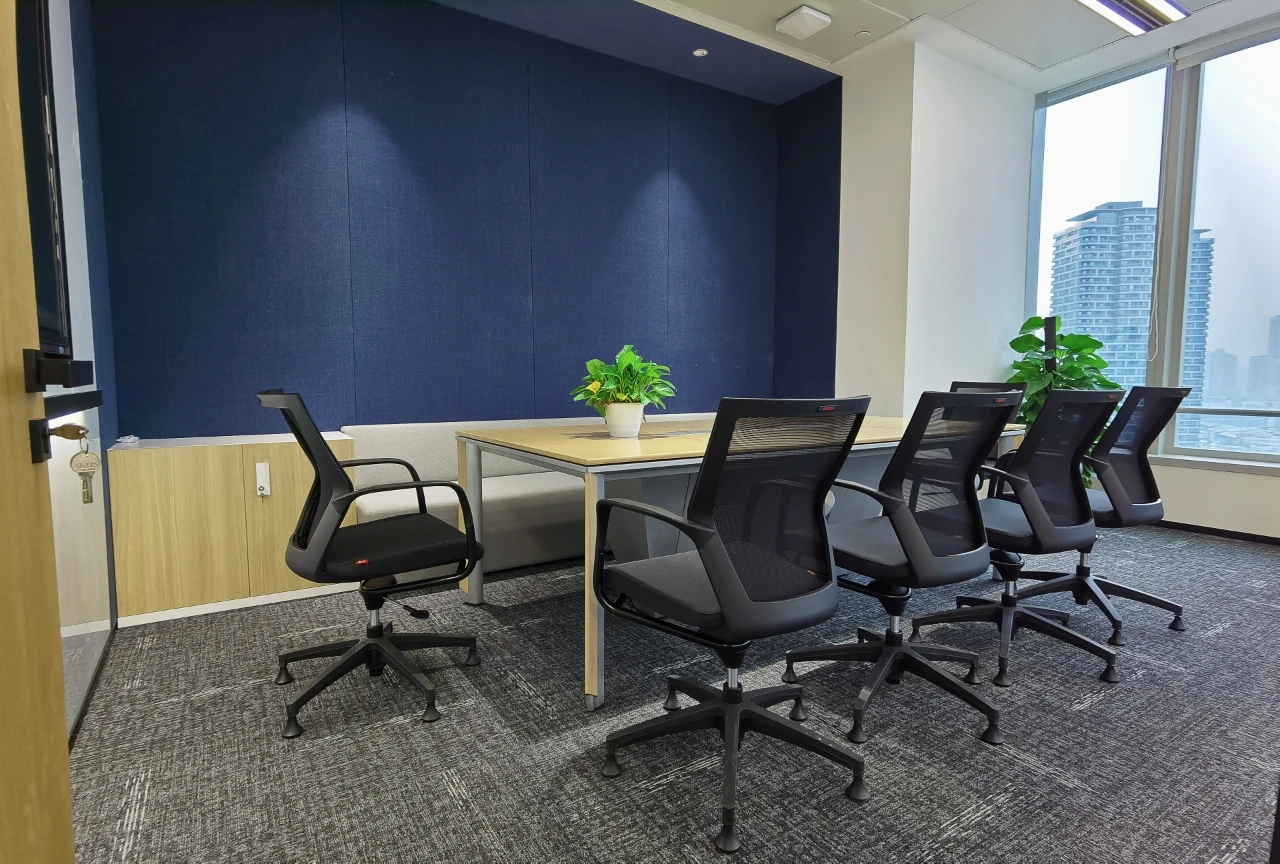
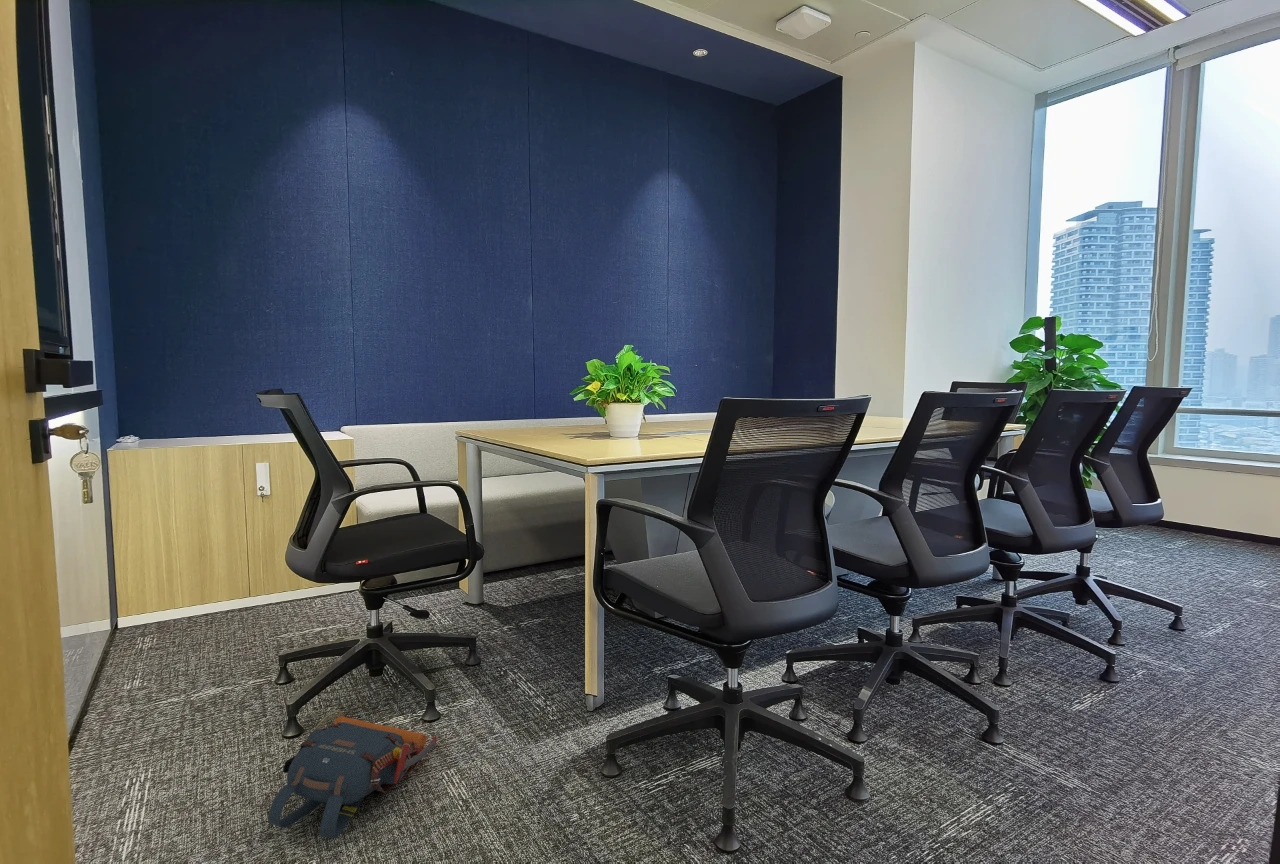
+ backpack (346, 748)
